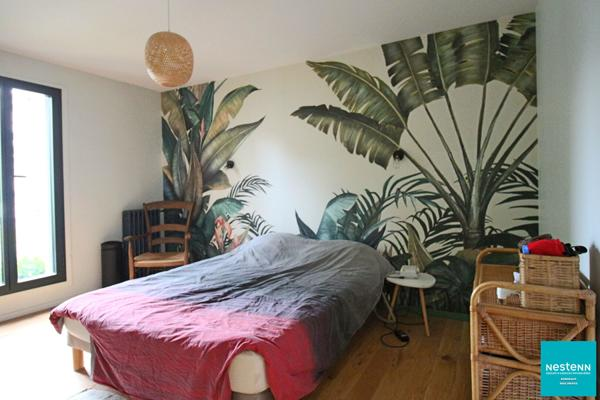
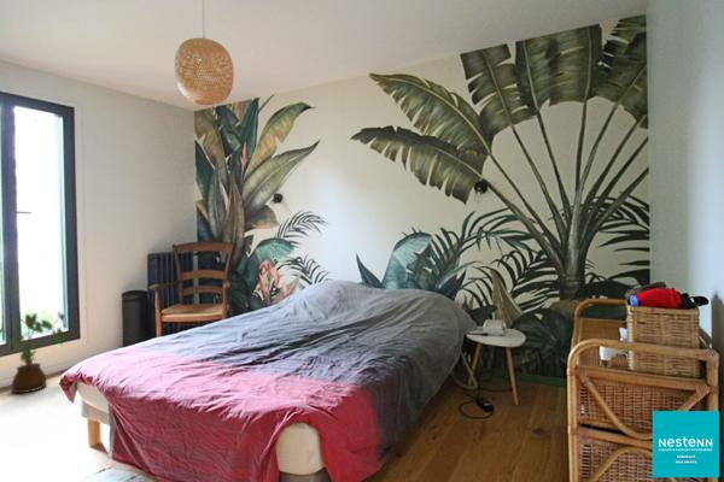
+ house plant (35, 351)
